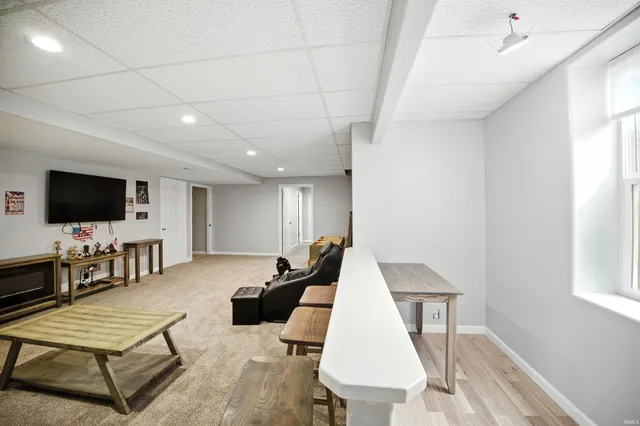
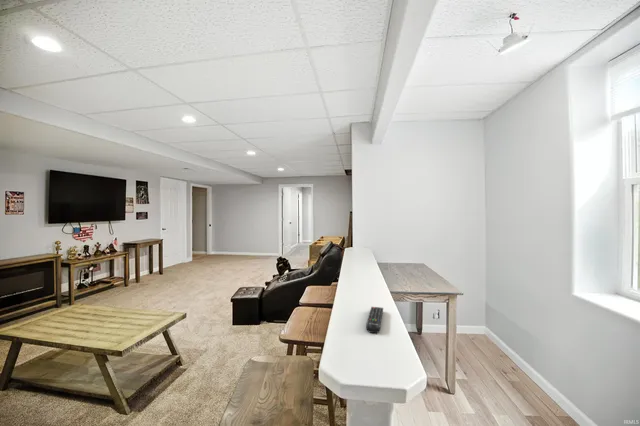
+ remote control (375, 317)
